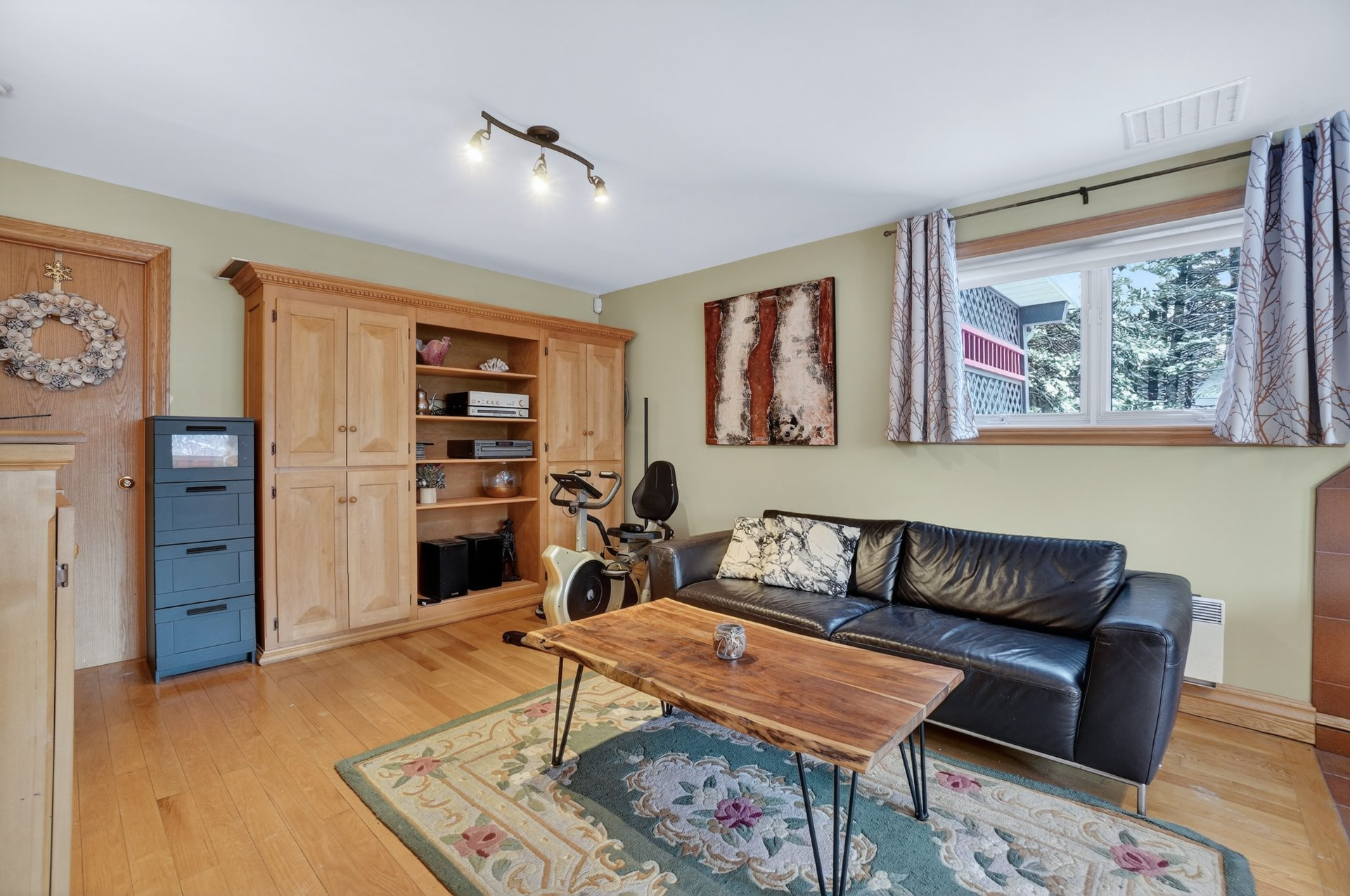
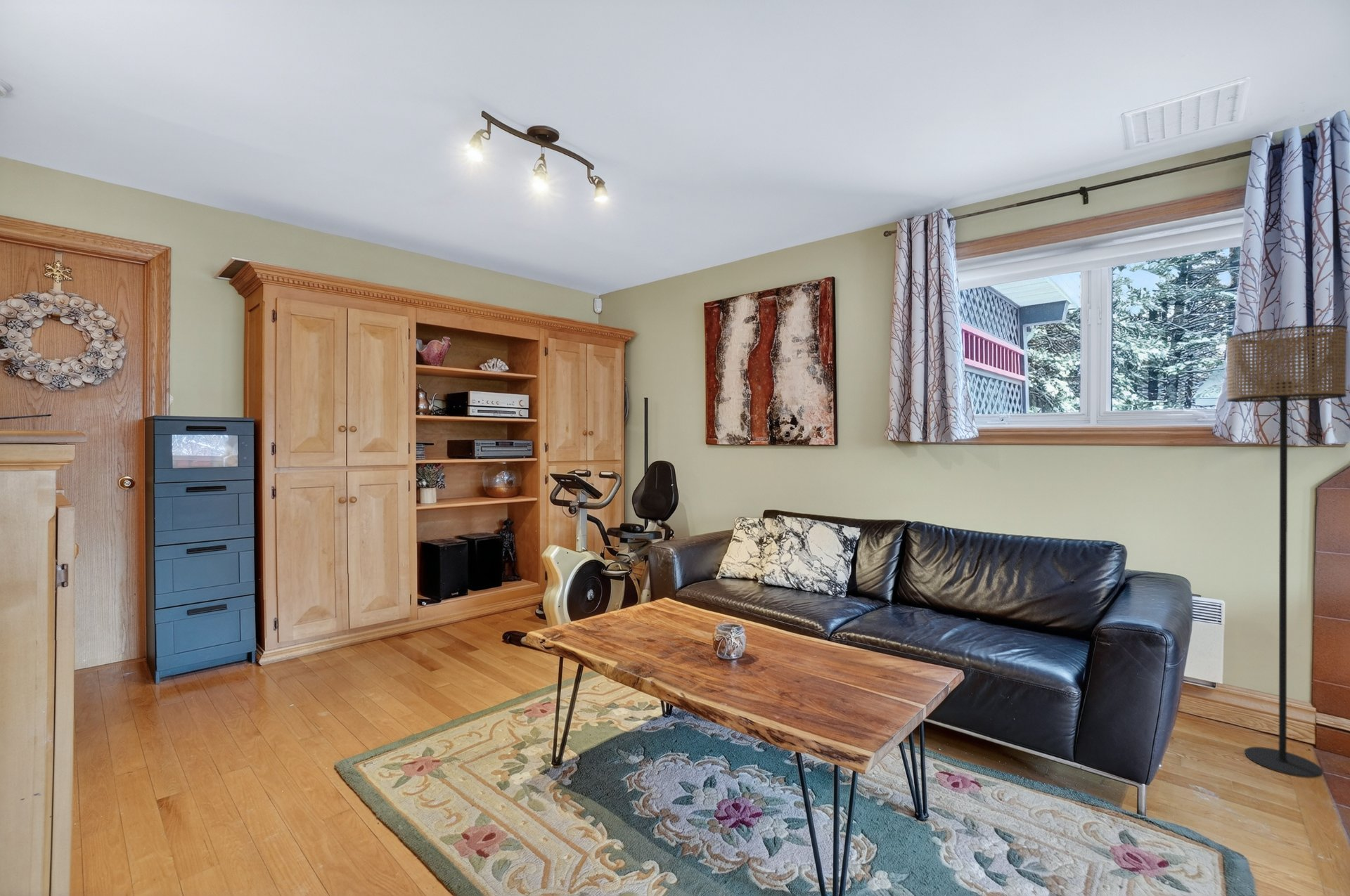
+ floor lamp (1282, 548)
